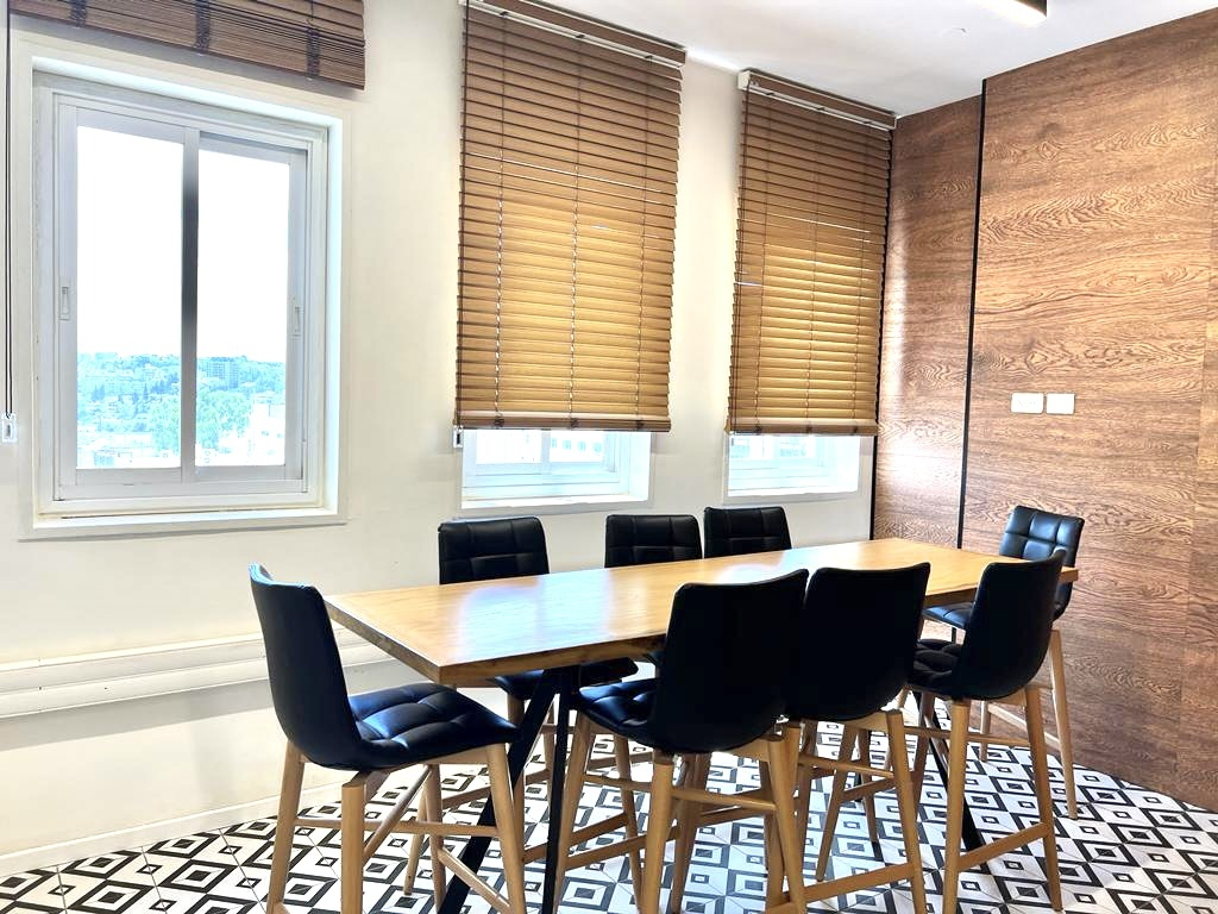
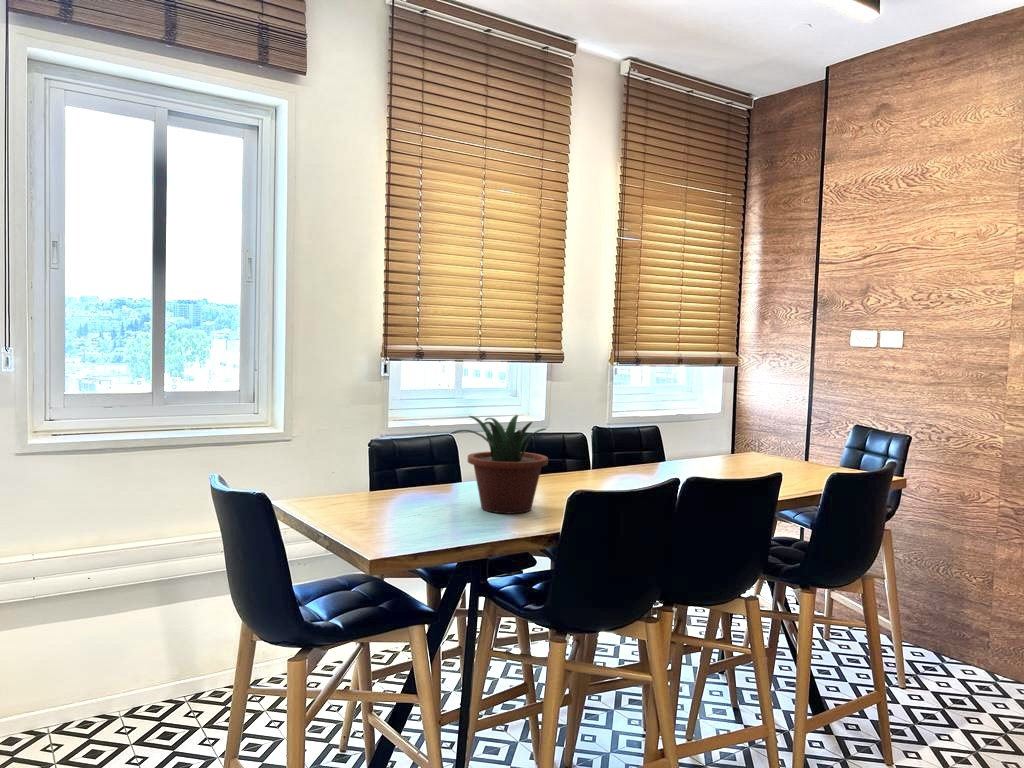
+ potted plant (498, 463)
